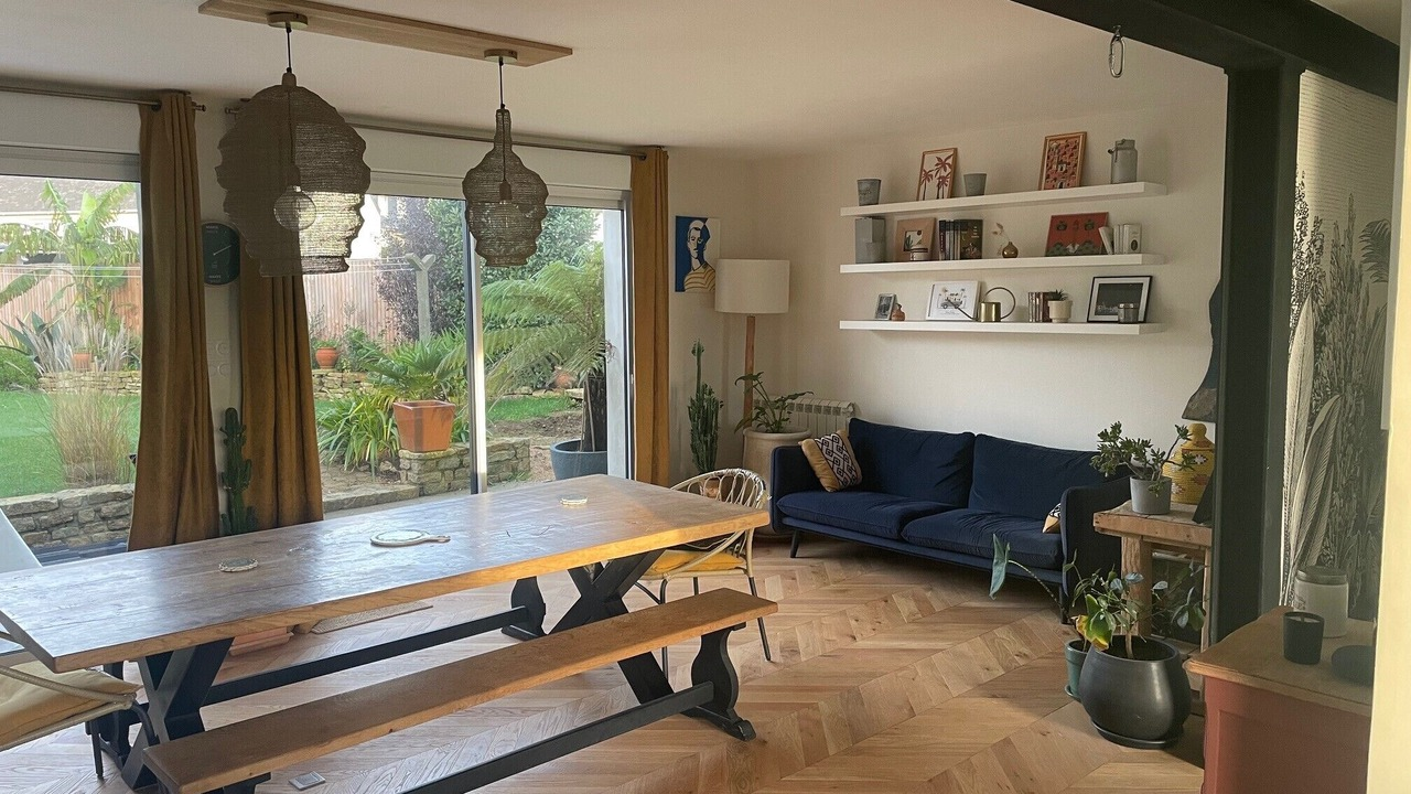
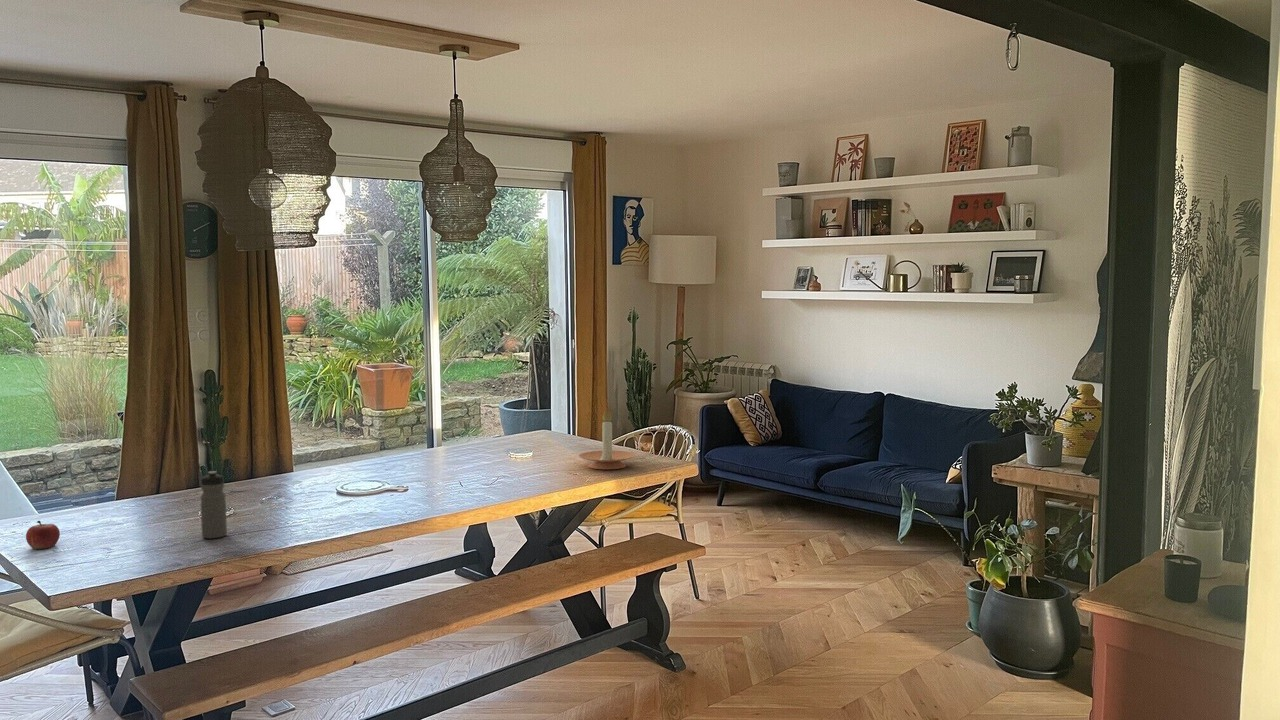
+ candle holder (607, 435)
+ fruit (42, 533)
+ water bottle (213, 503)
